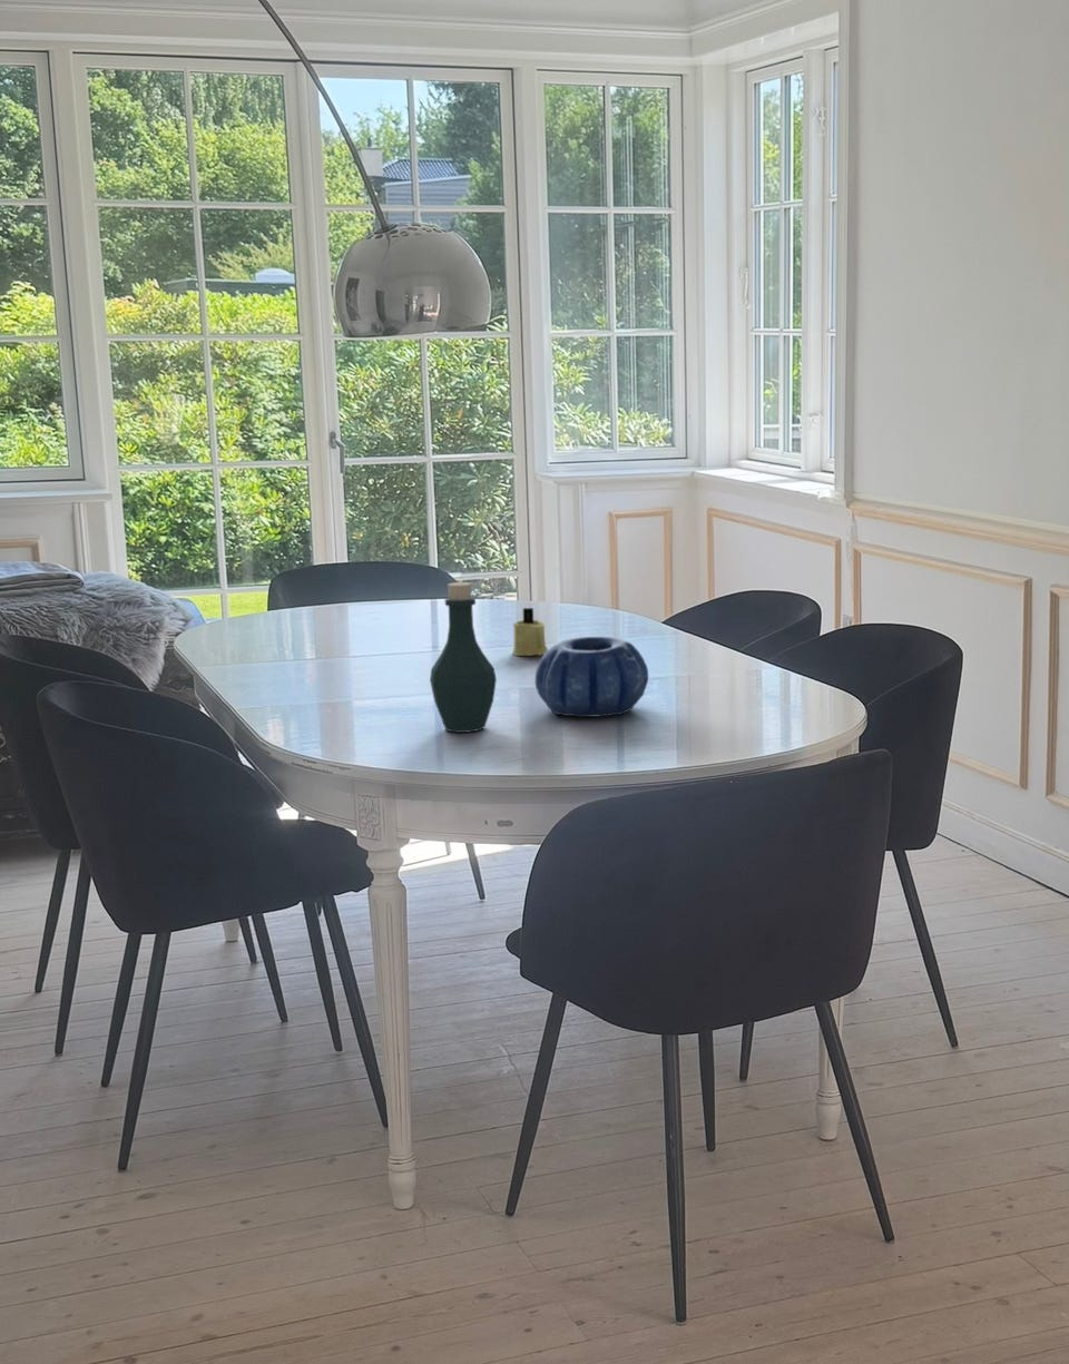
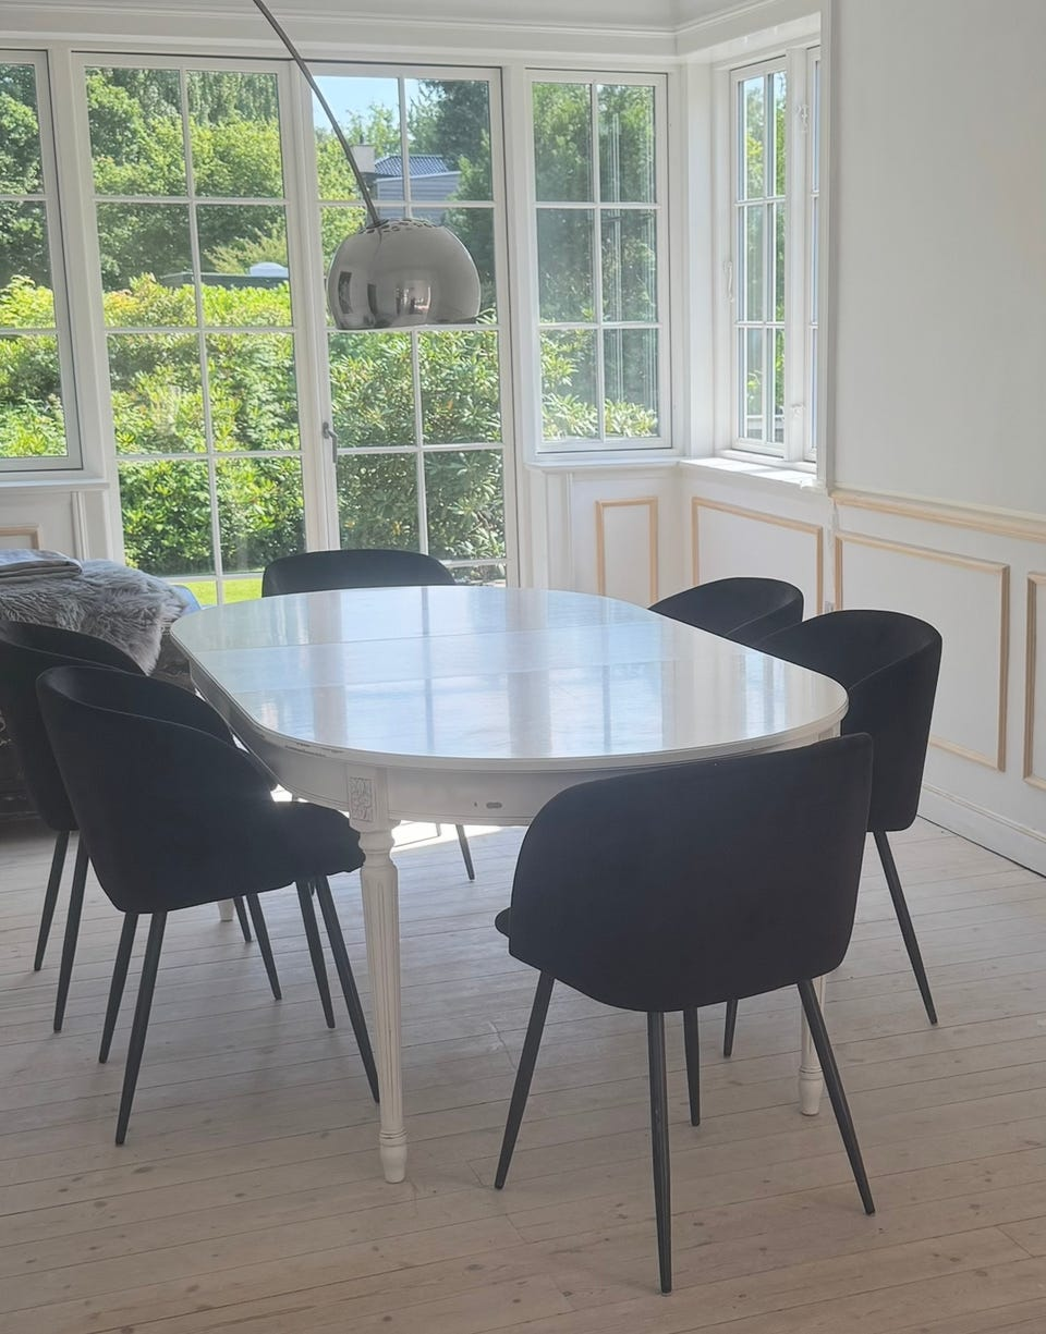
- bottle (462, 656)
- decorative bowl (591, 675)
- candle (529, 630)
